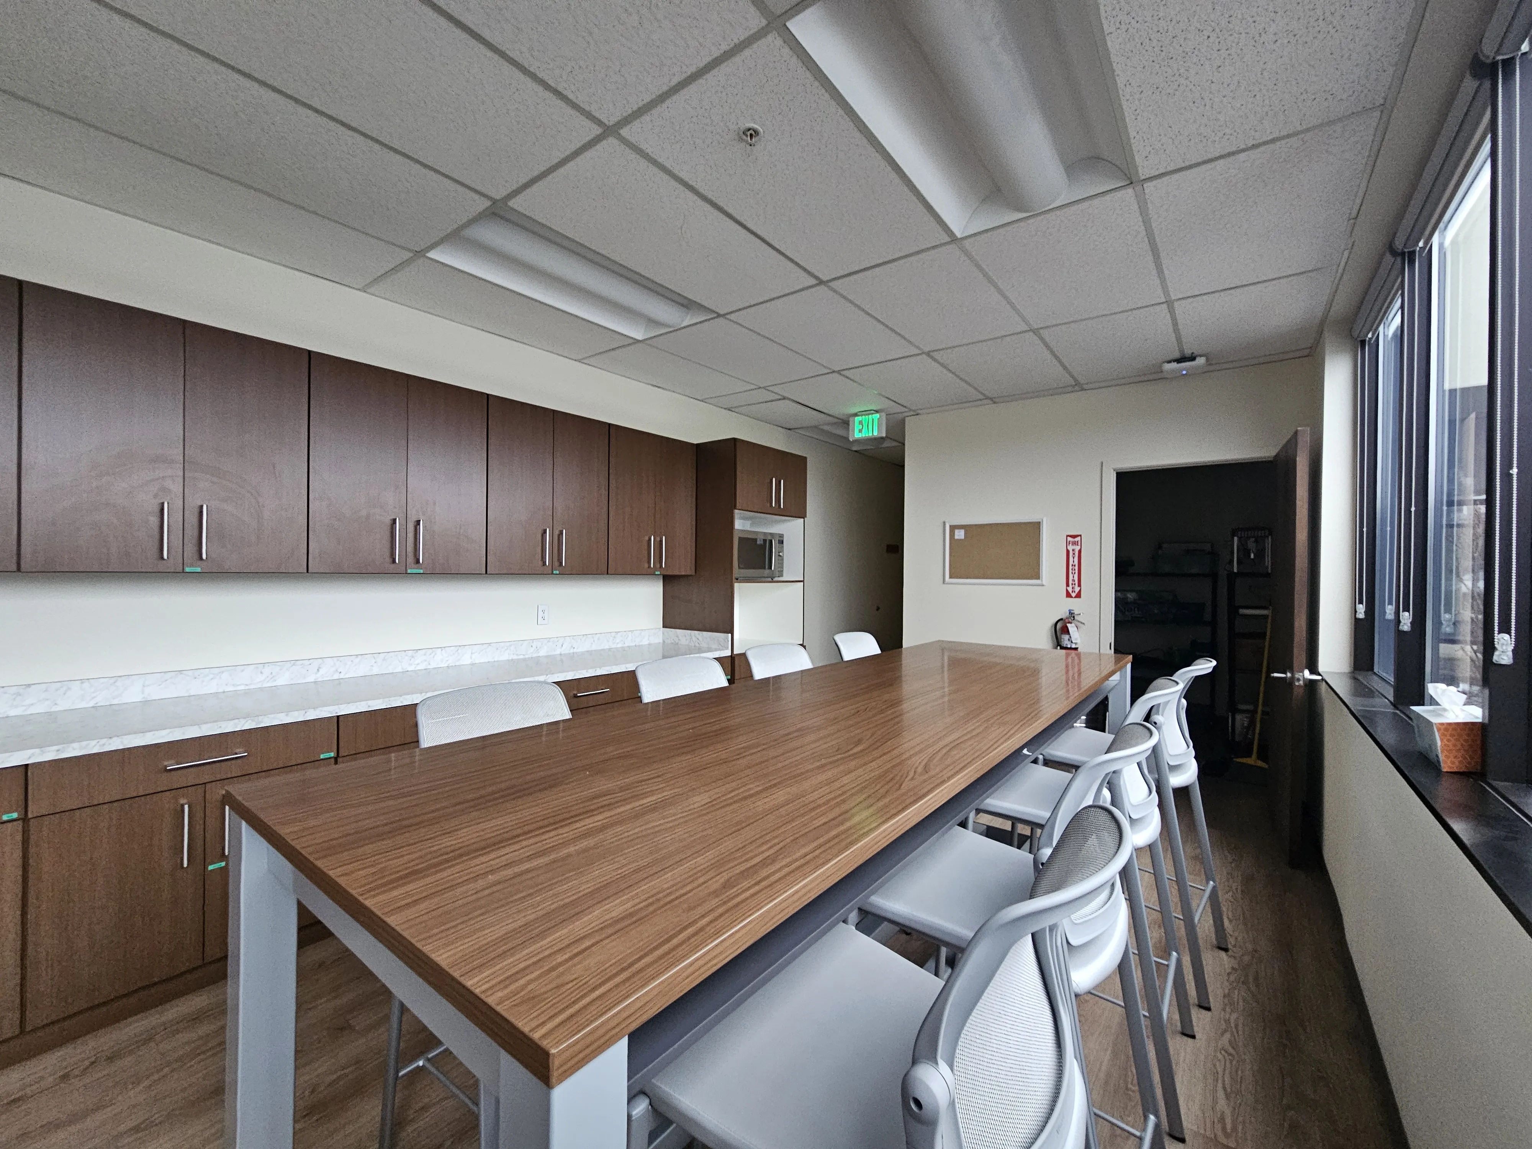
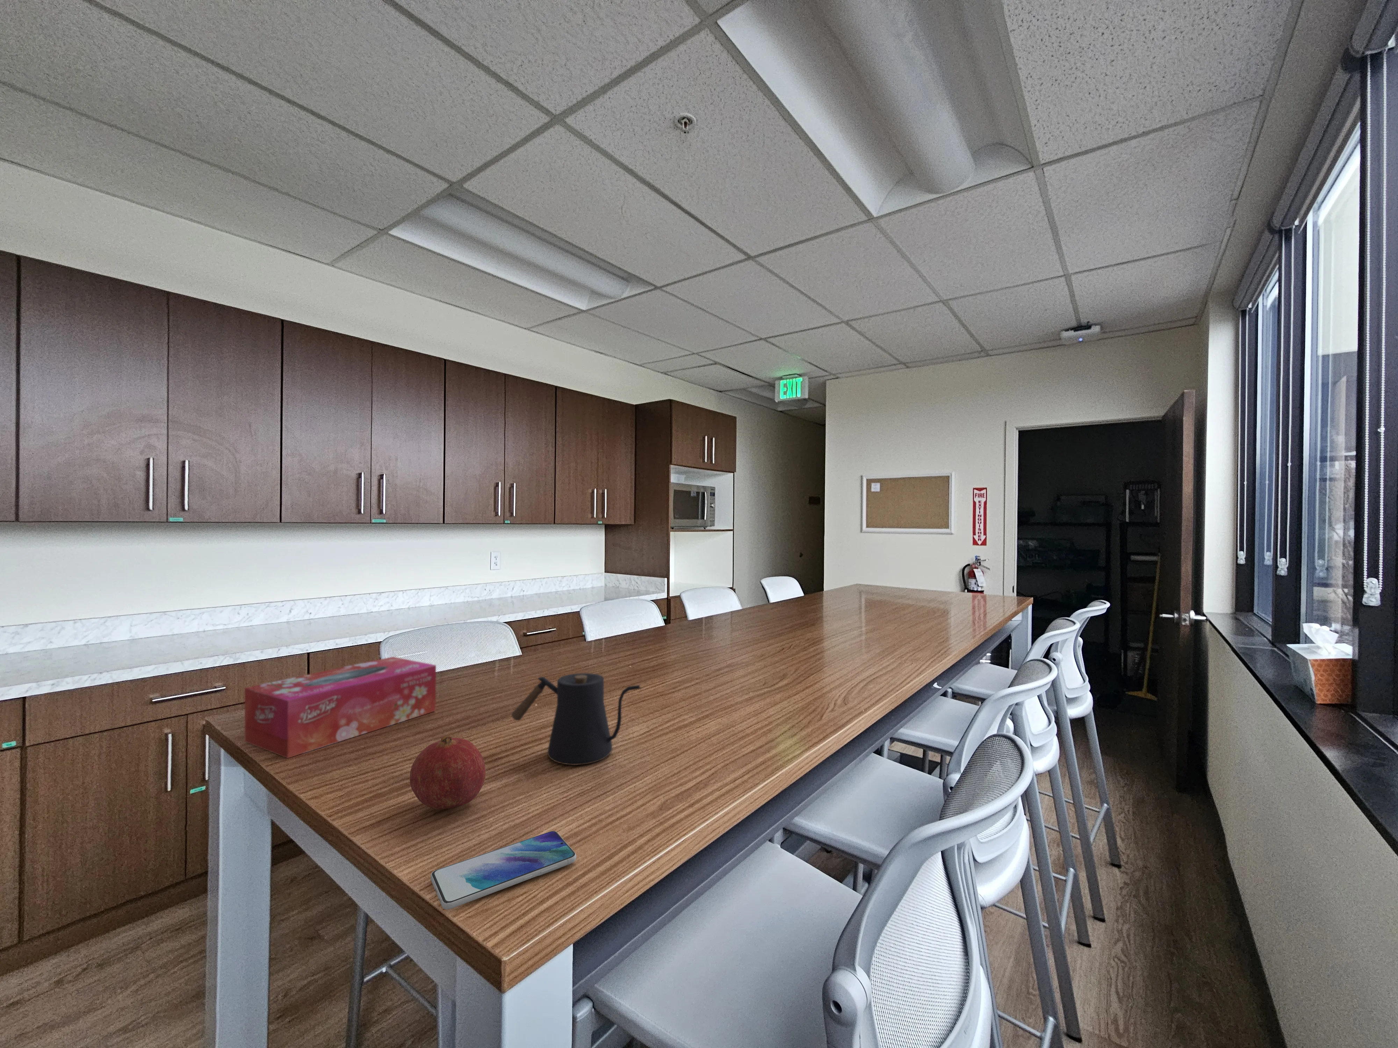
+ kettle (577, 714)
+ smartphone (505, 866)
+ tissue box (348, 700)
+ fruit (449, 771)
